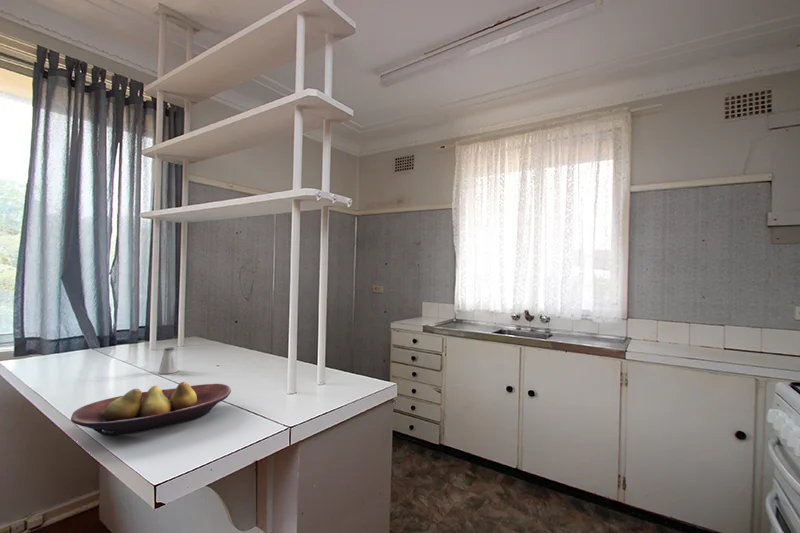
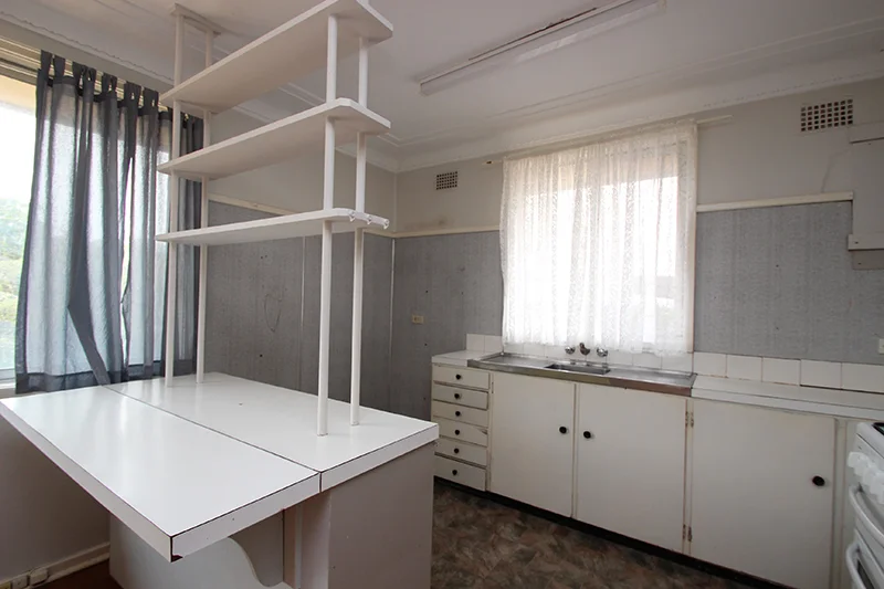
- saltshaker (168, 359)
- fruit bowl (159, 402)
